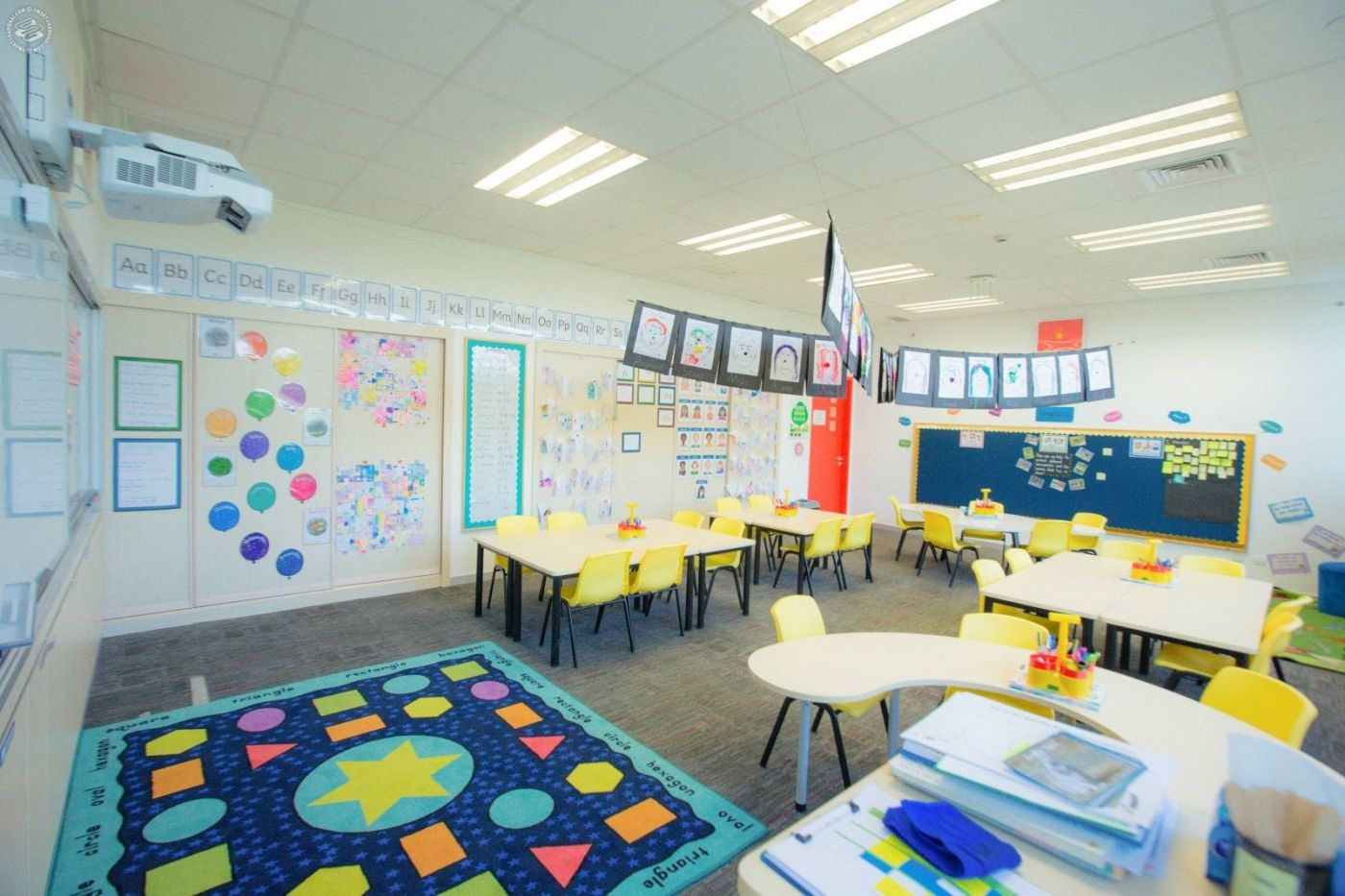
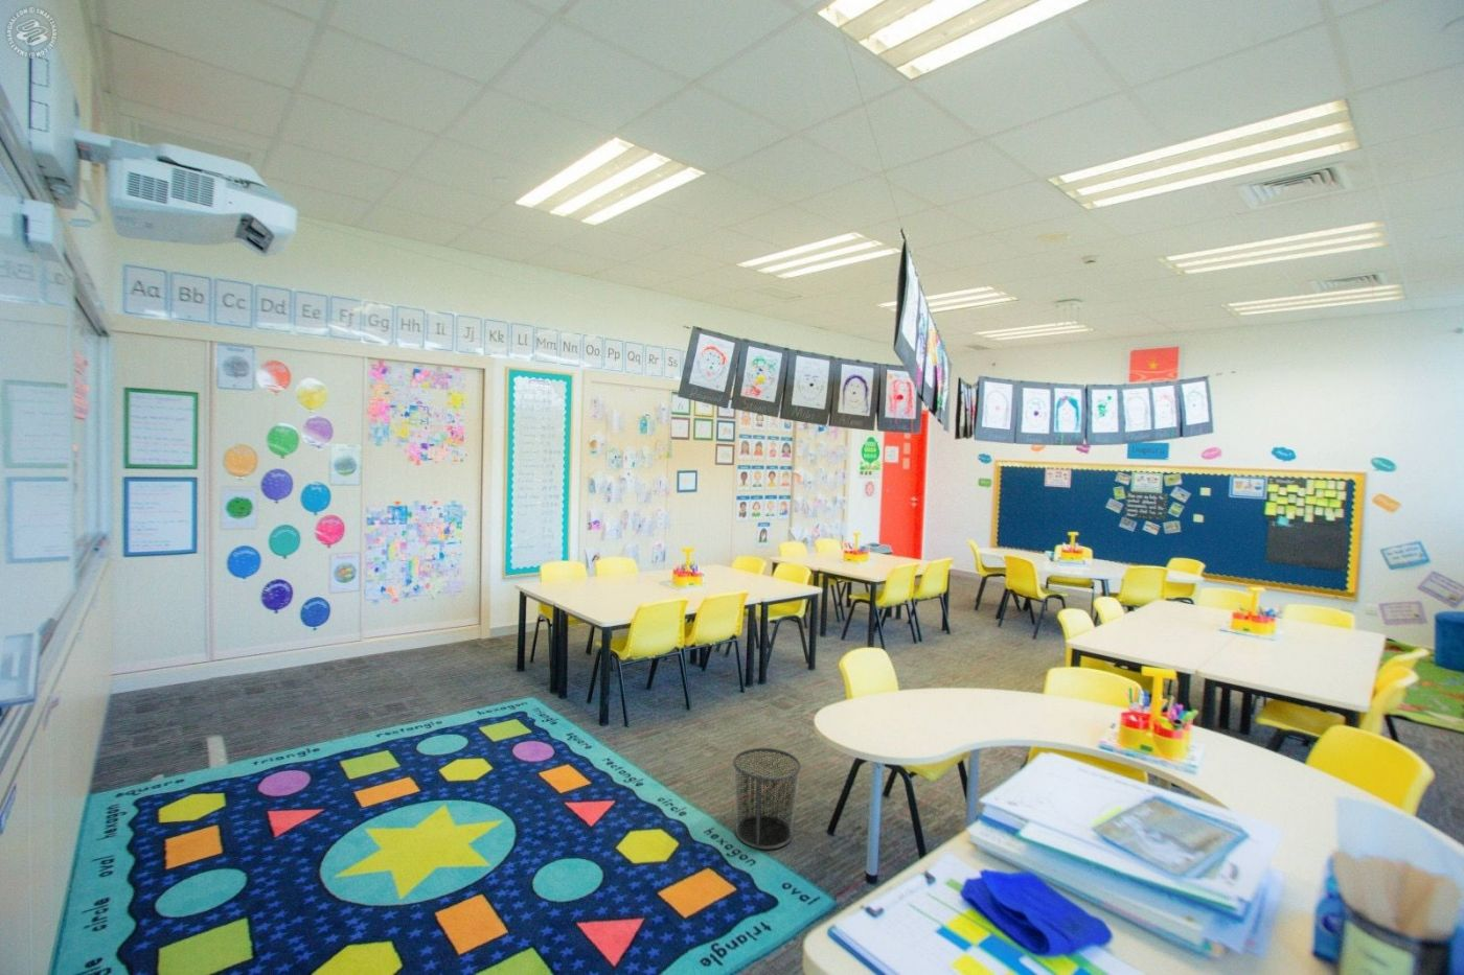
+ waste bin (764, 798)
